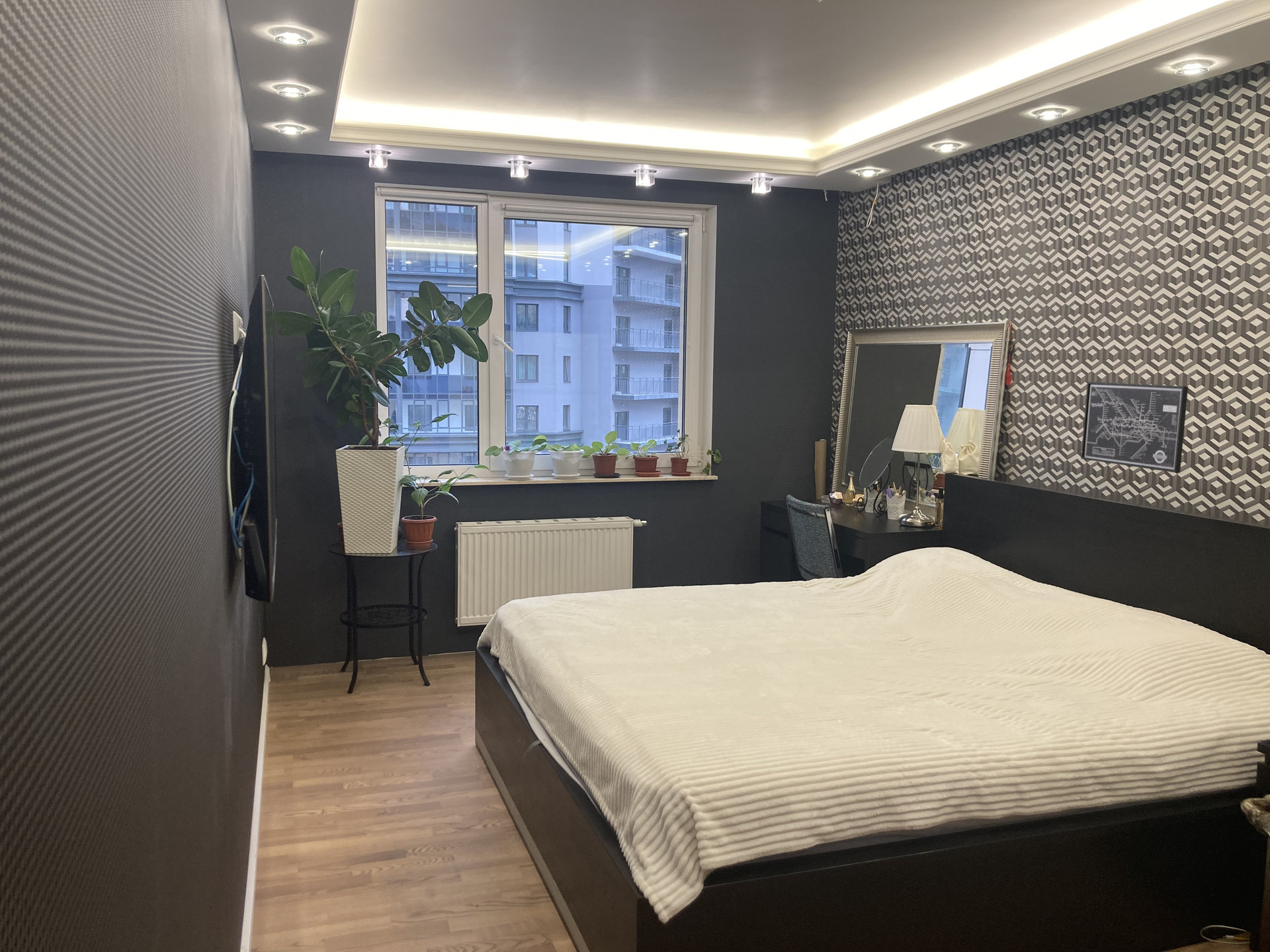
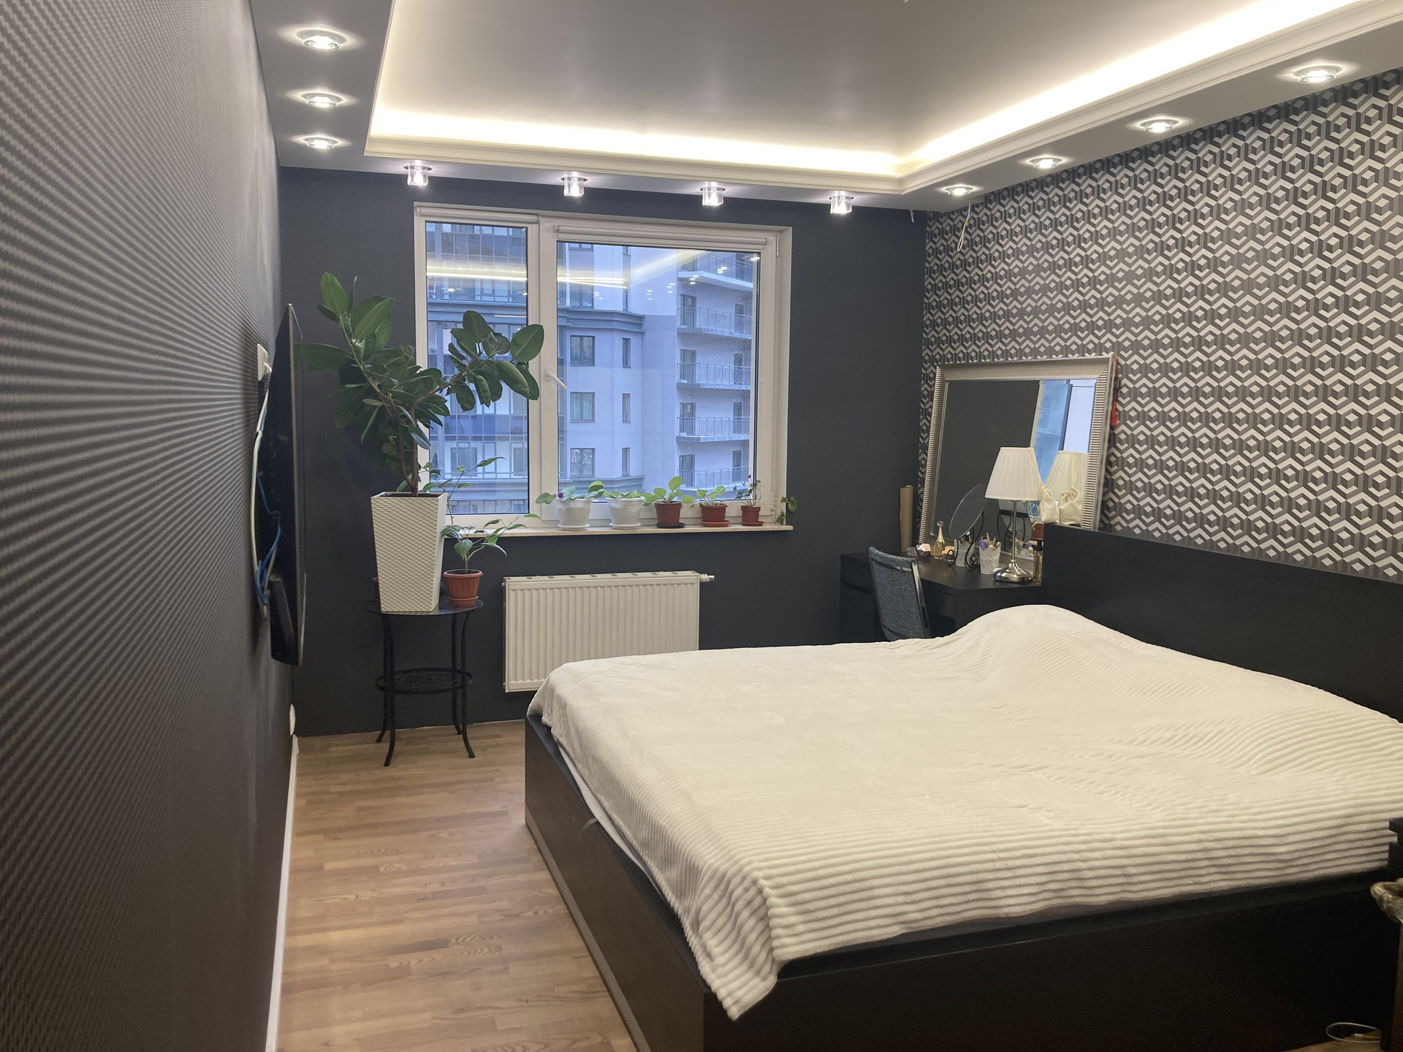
- wall art (1131, 424)
